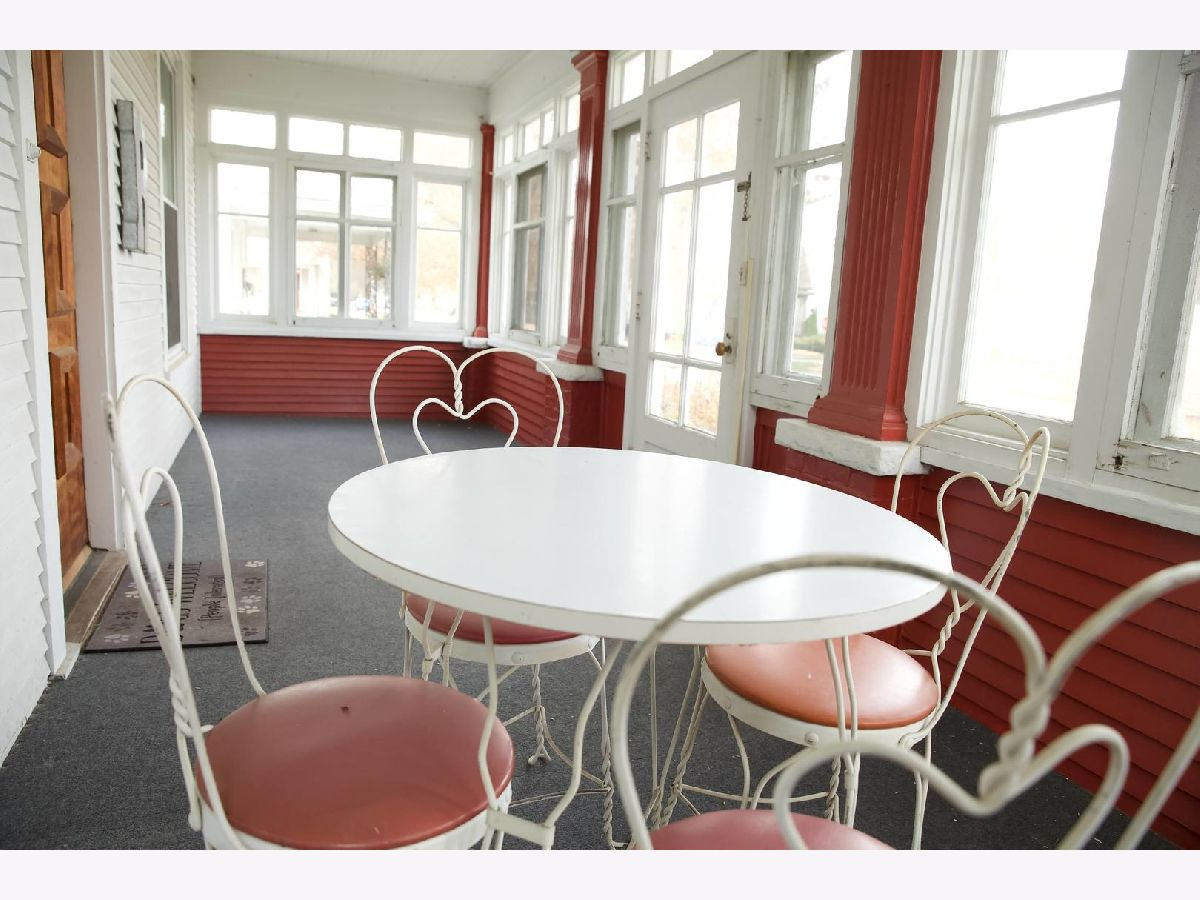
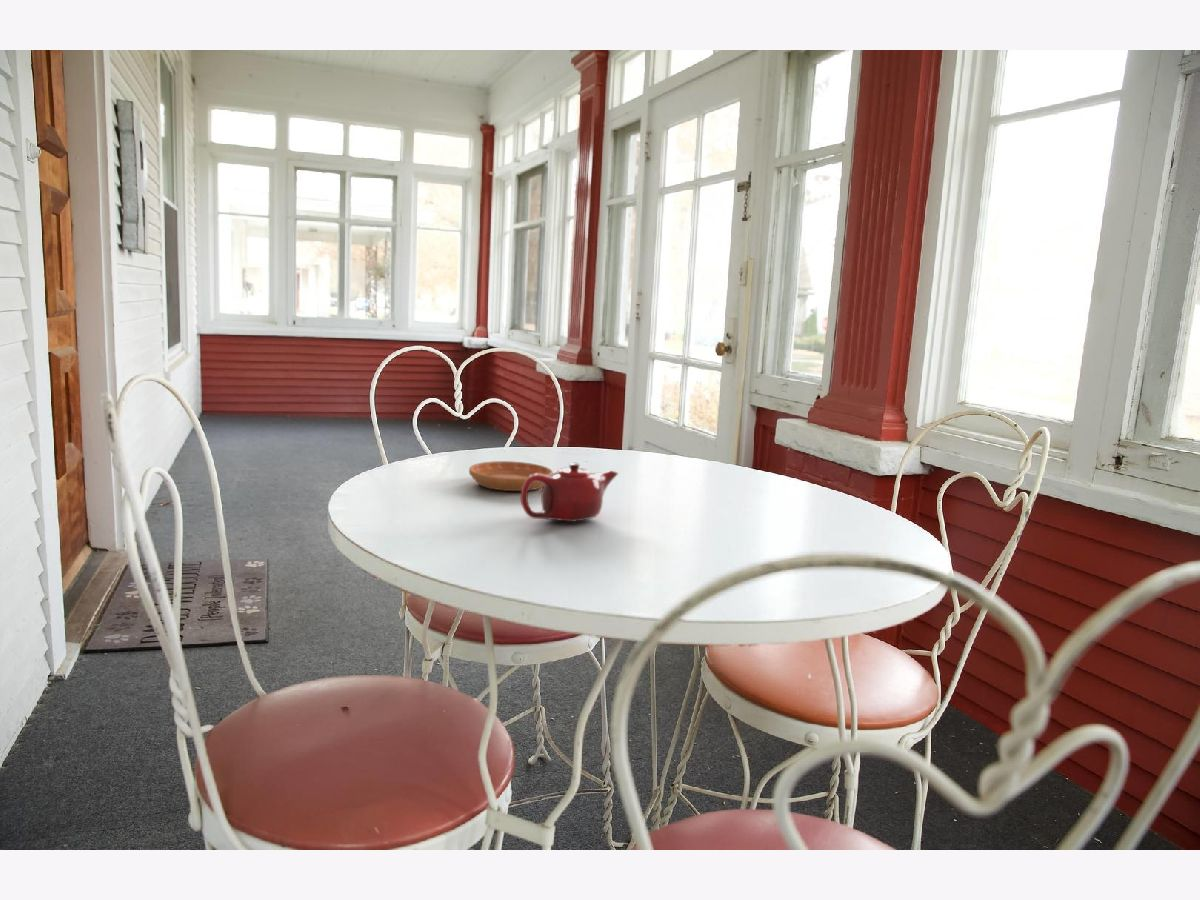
+ saucer (510, 476)
+ teapot (570, 491)
